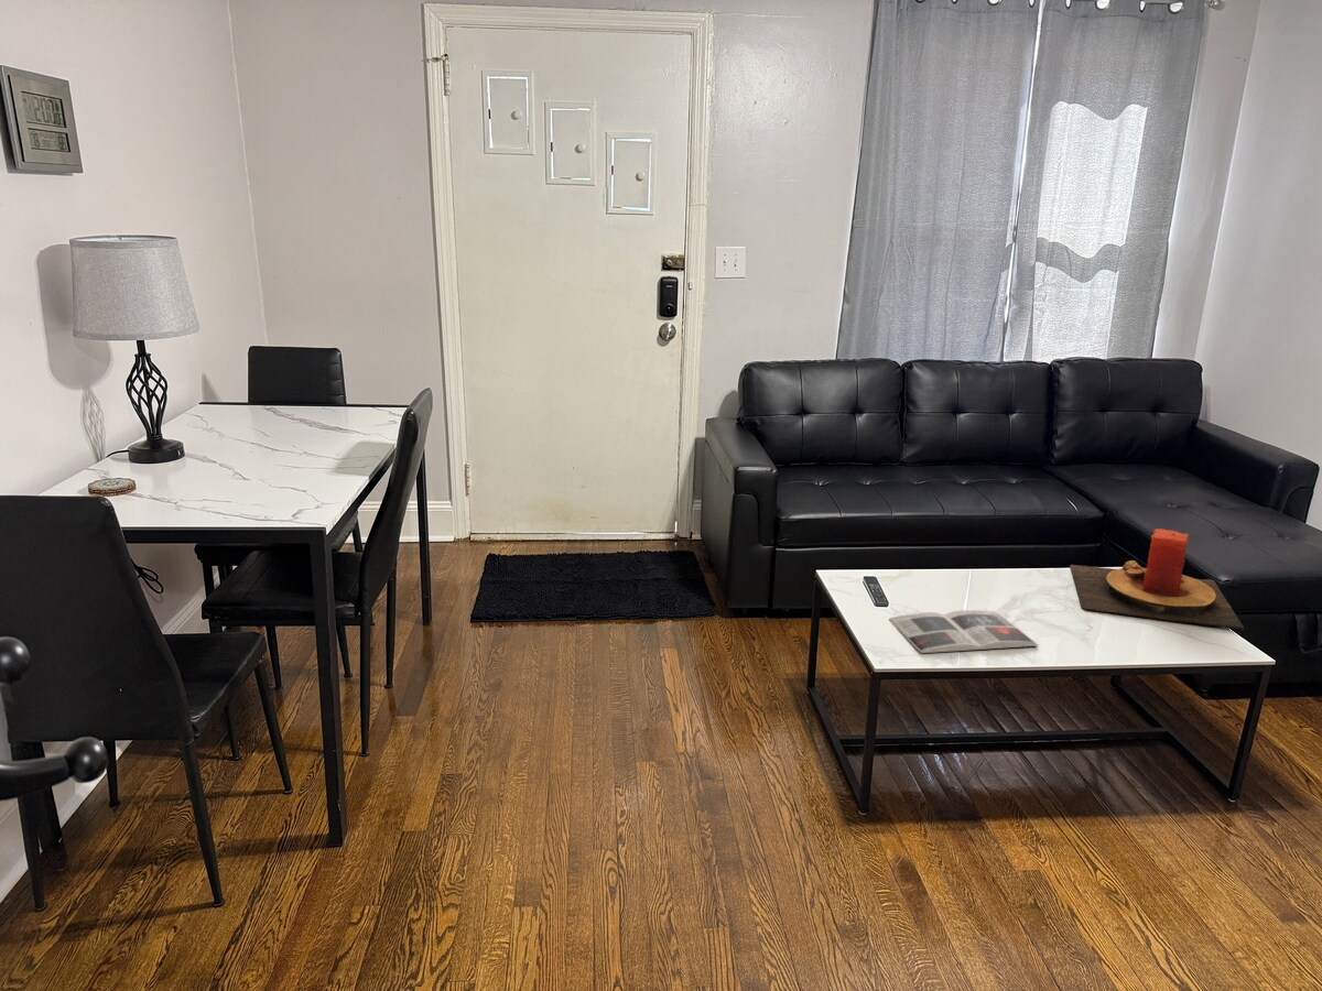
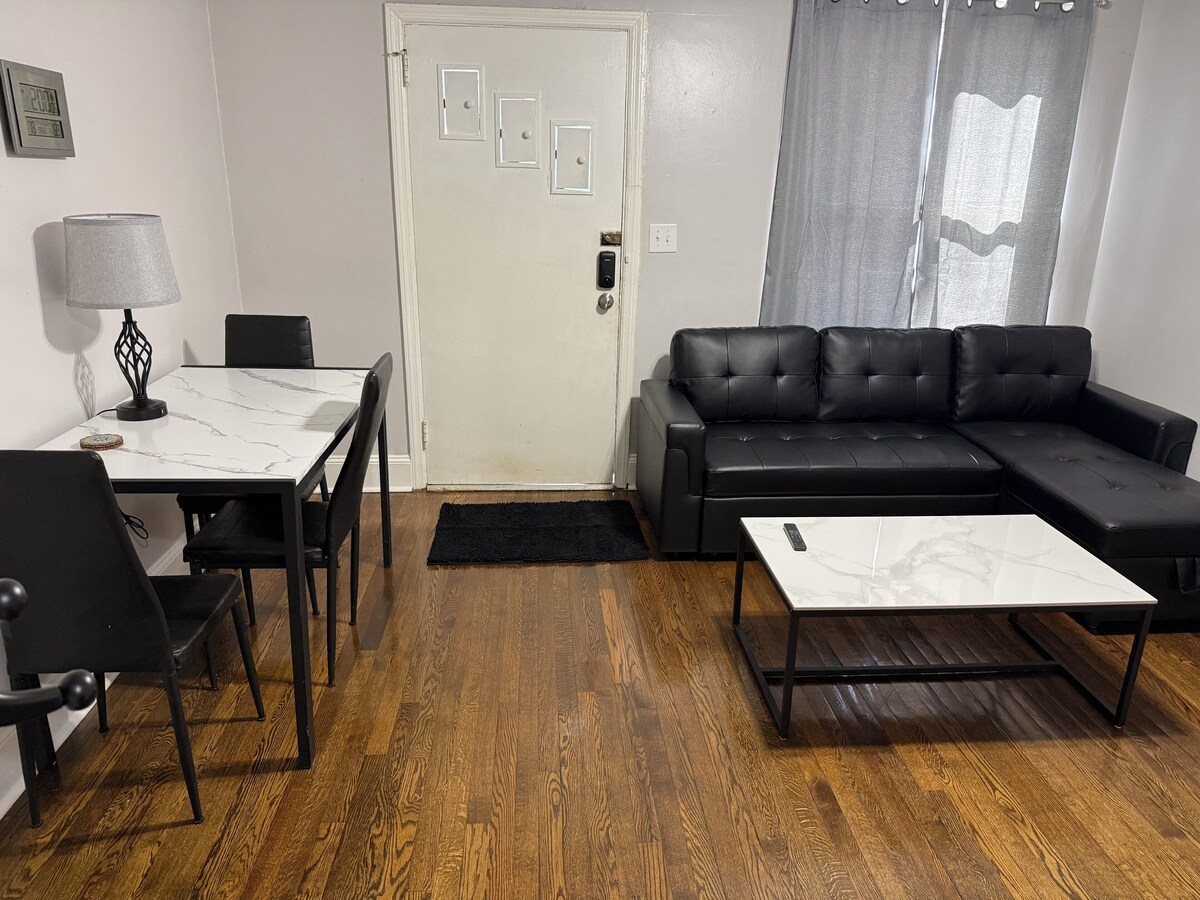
- magazine (961, 629)
- candle (1156, 563)
